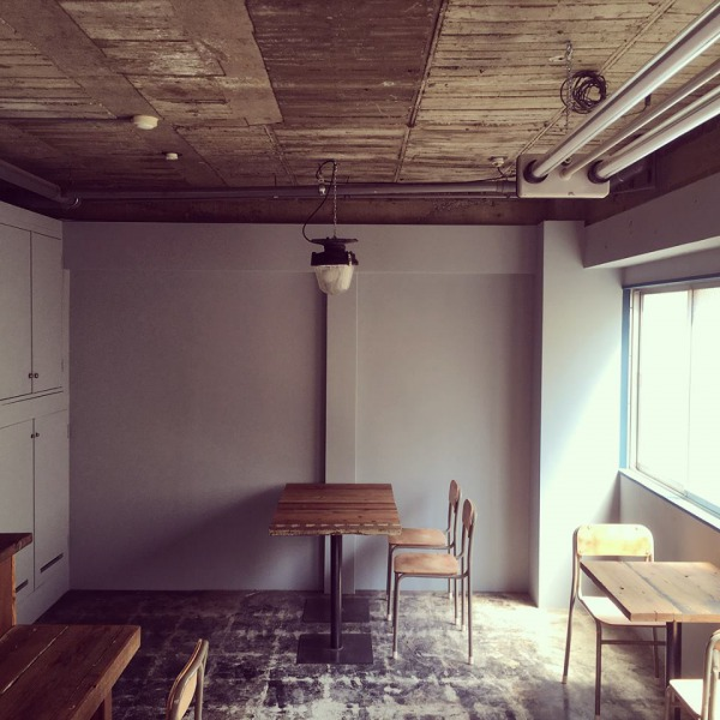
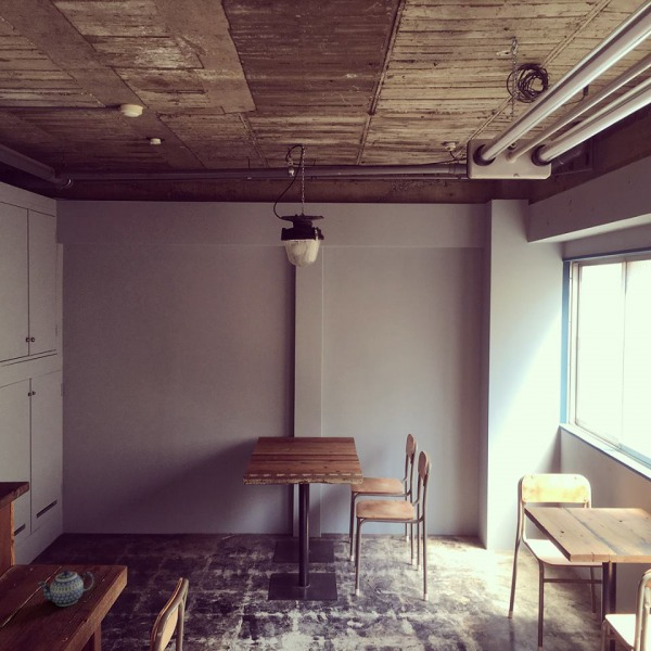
+ teapot (66, 586)
